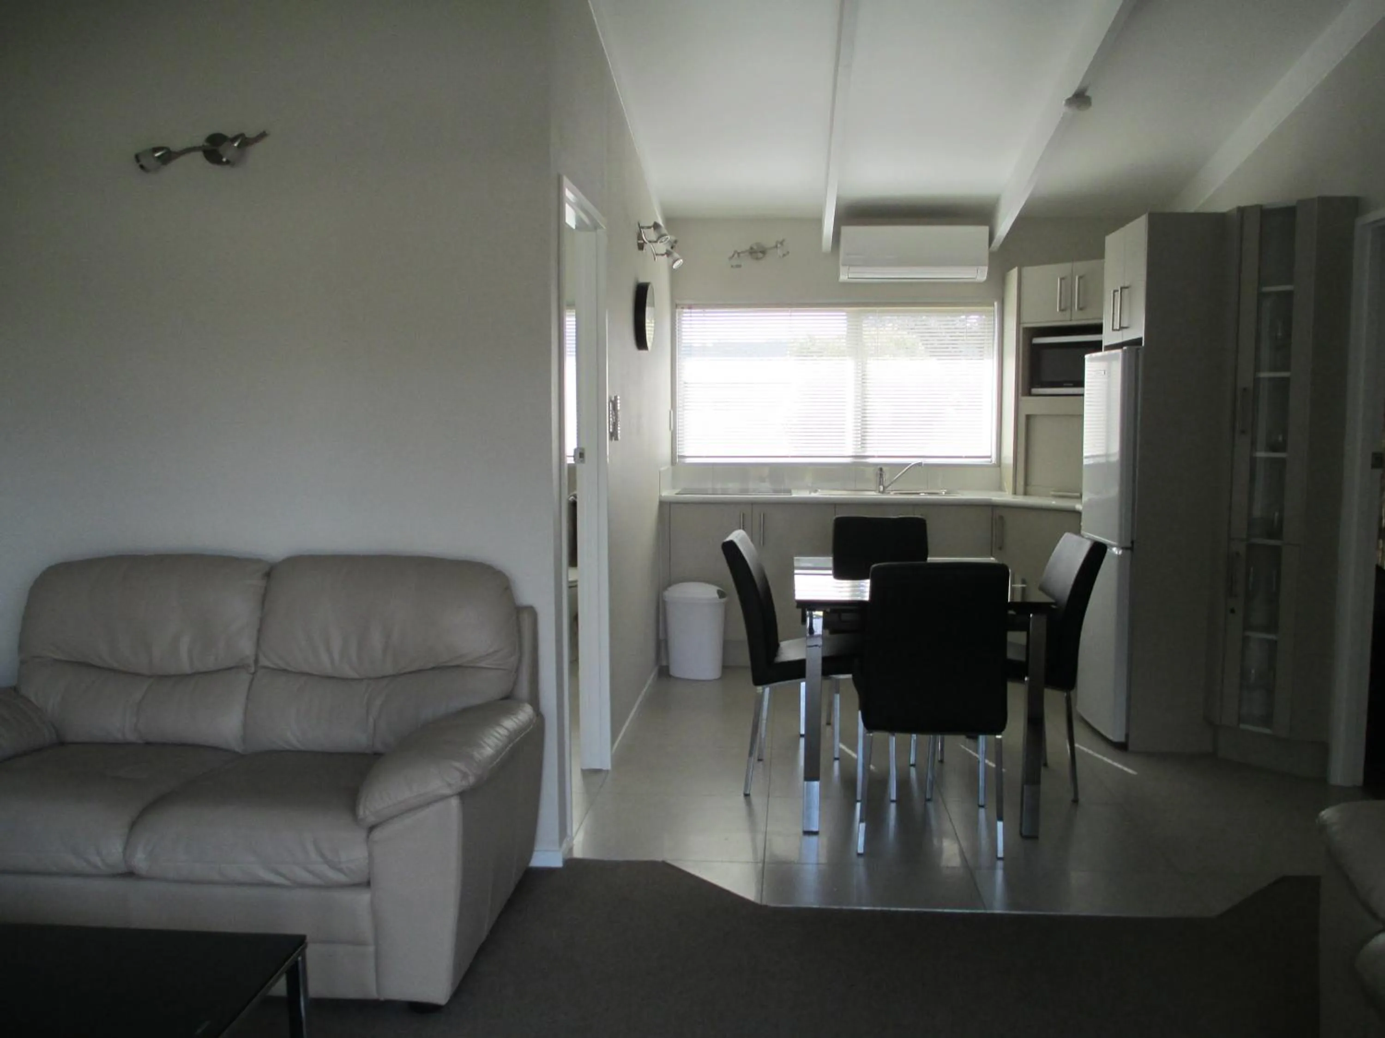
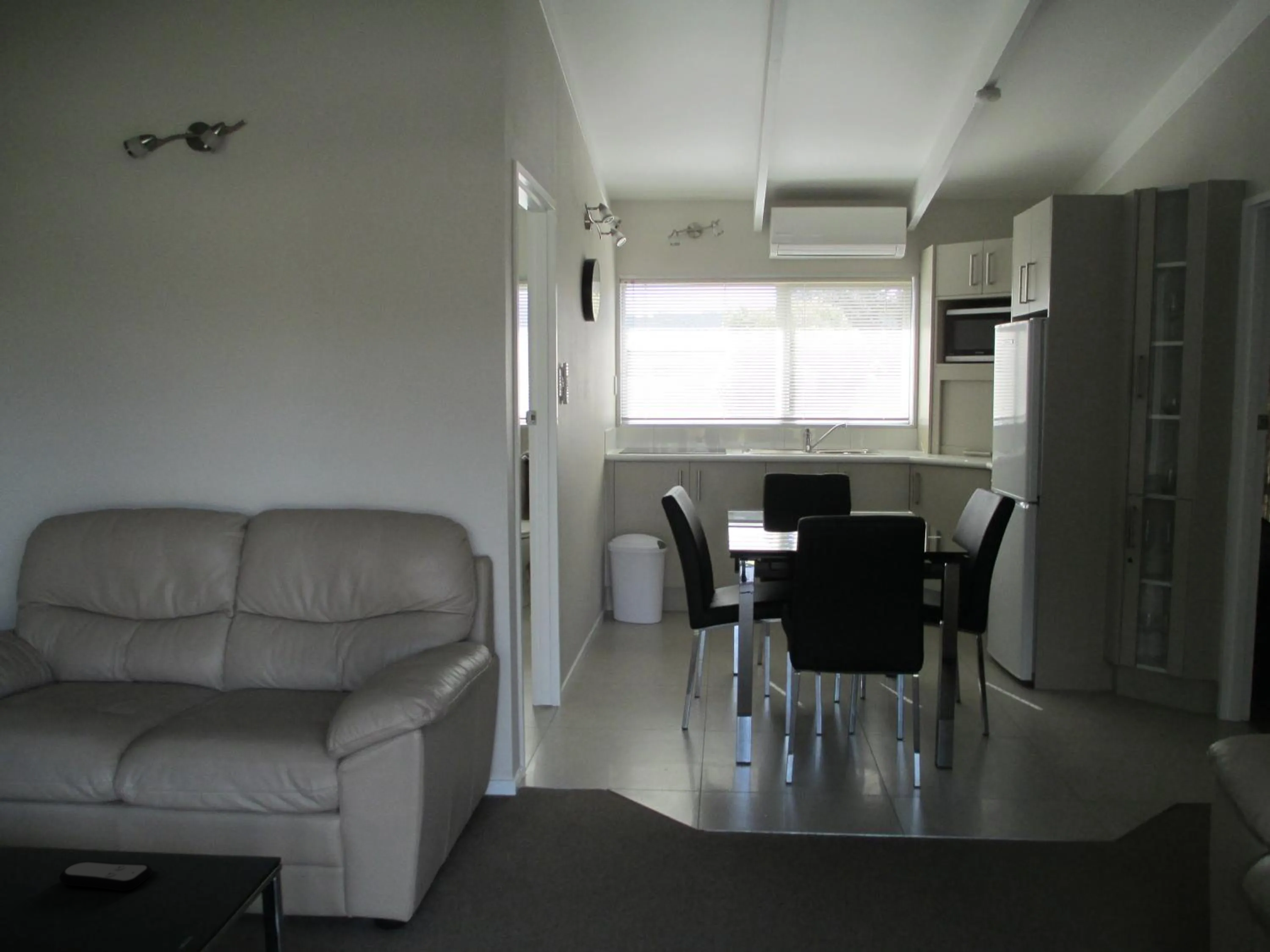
+ remote control (105, 875)
